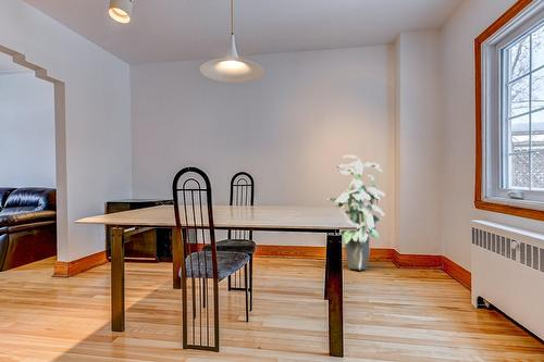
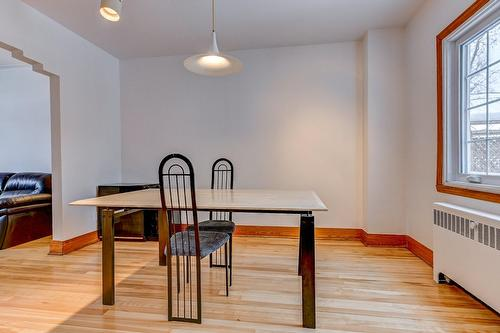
- indoor plant (355, 211)
